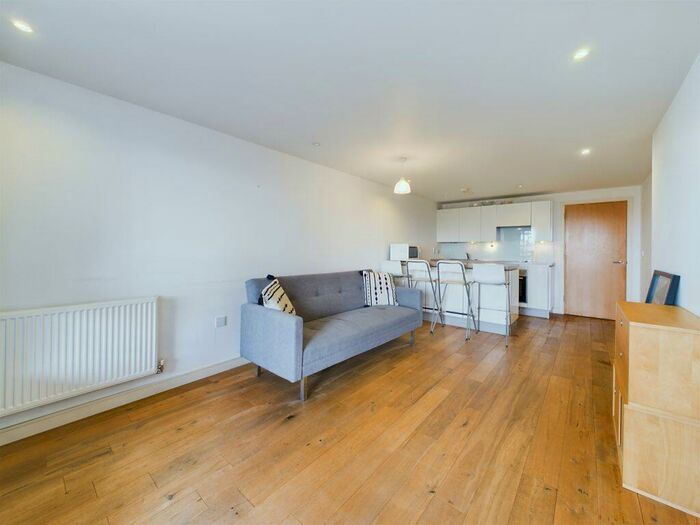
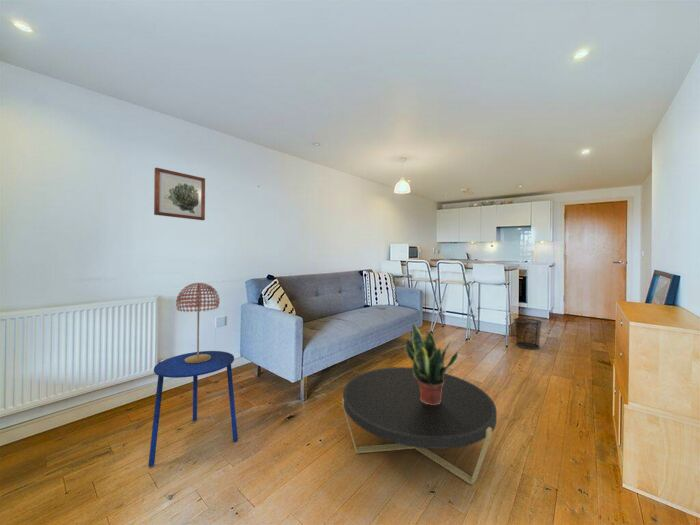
+ table lamp (198, 321)
+ wall art (181, 195)
+ potted plant (431, 362)
+ coffee table (415, 420)
+ side table (193, 402)
+ waste bin (527, 332)
